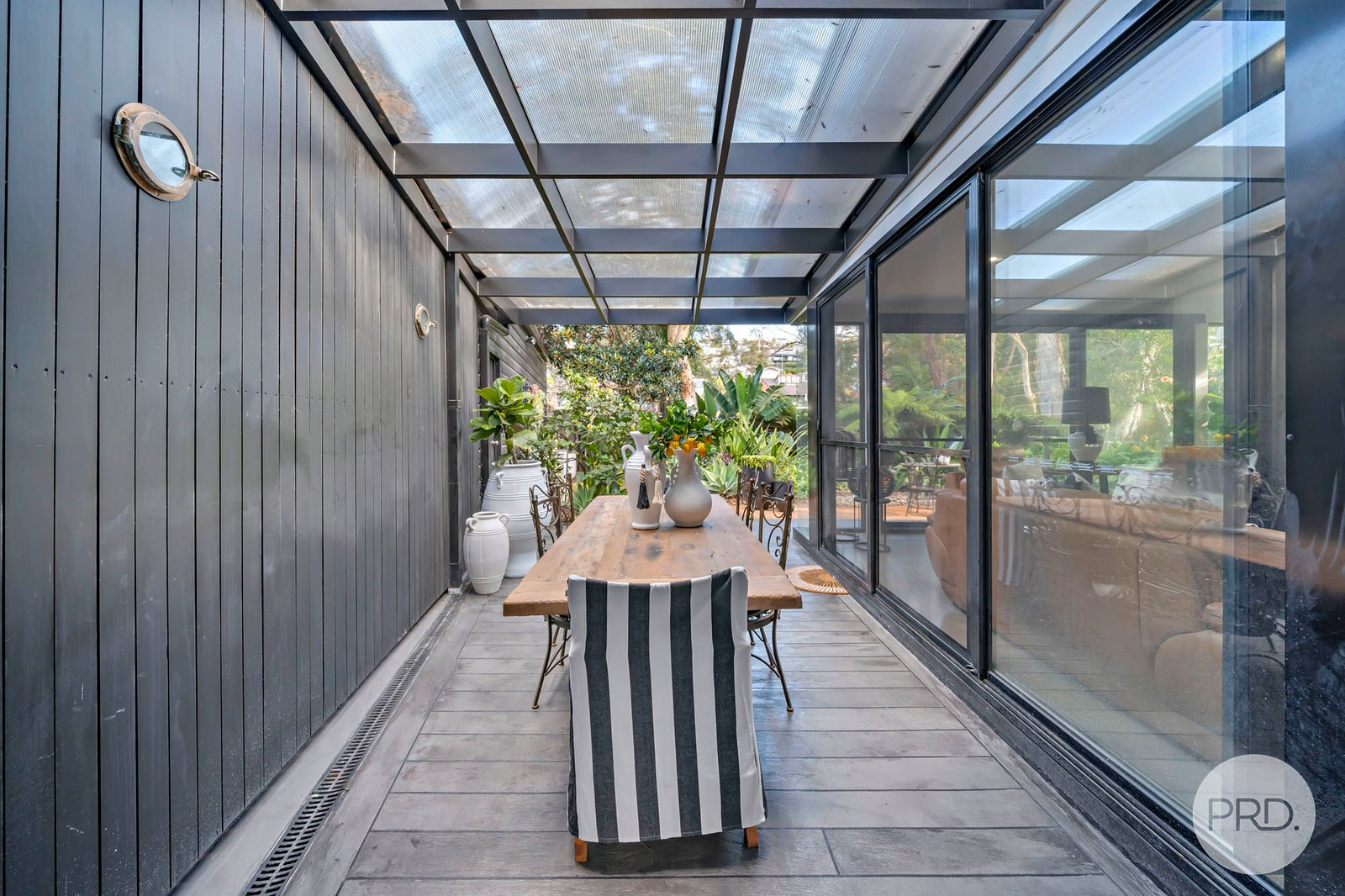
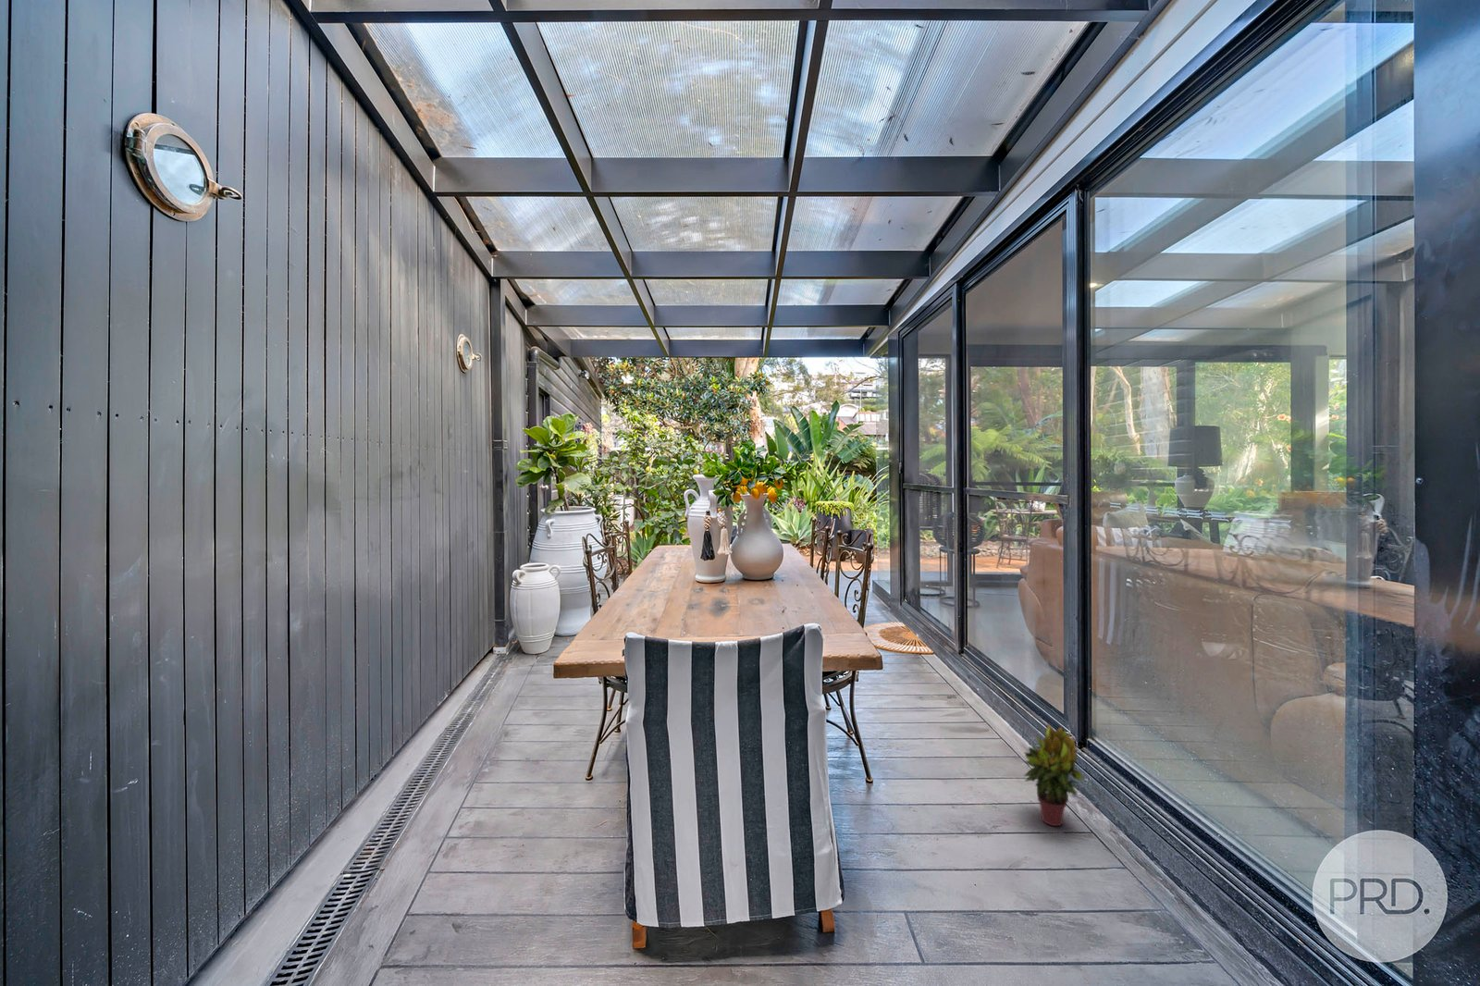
+ potted plant (1053, 775)
